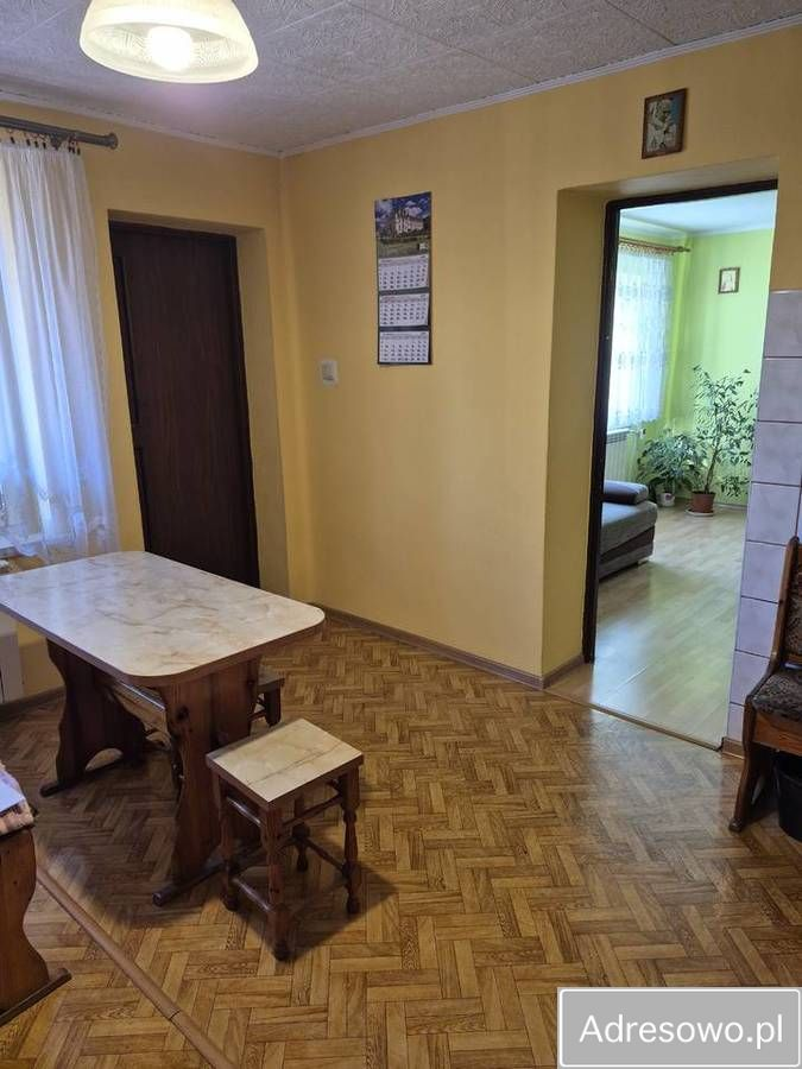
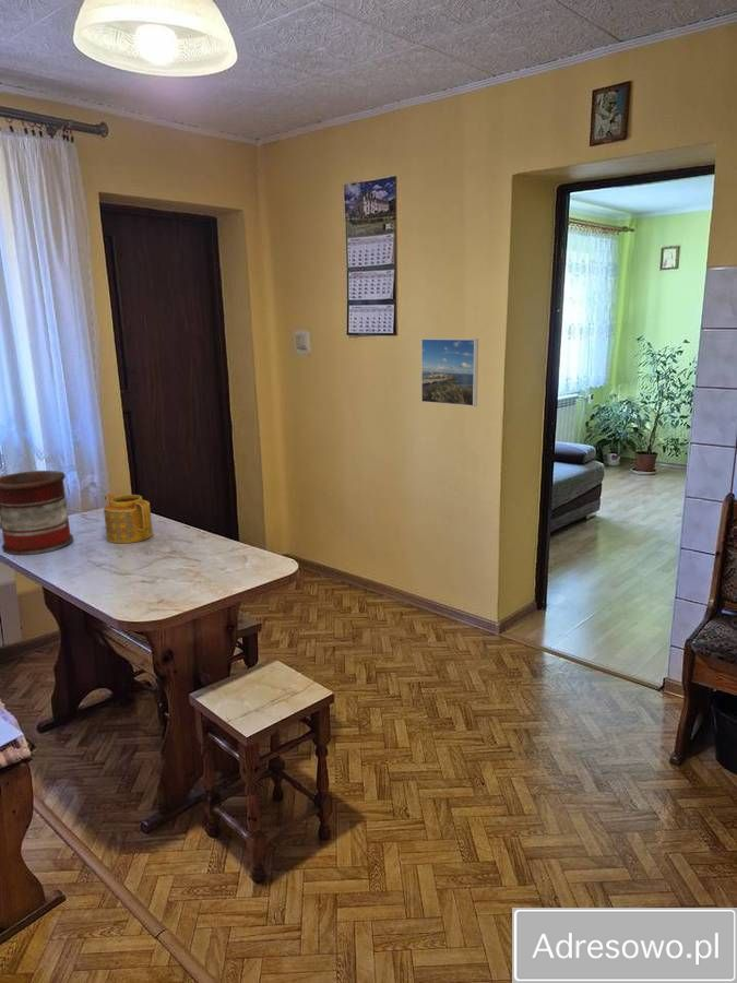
+ plant pot (34, 511)
+ teapot (127, 517)
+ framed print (448, 371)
